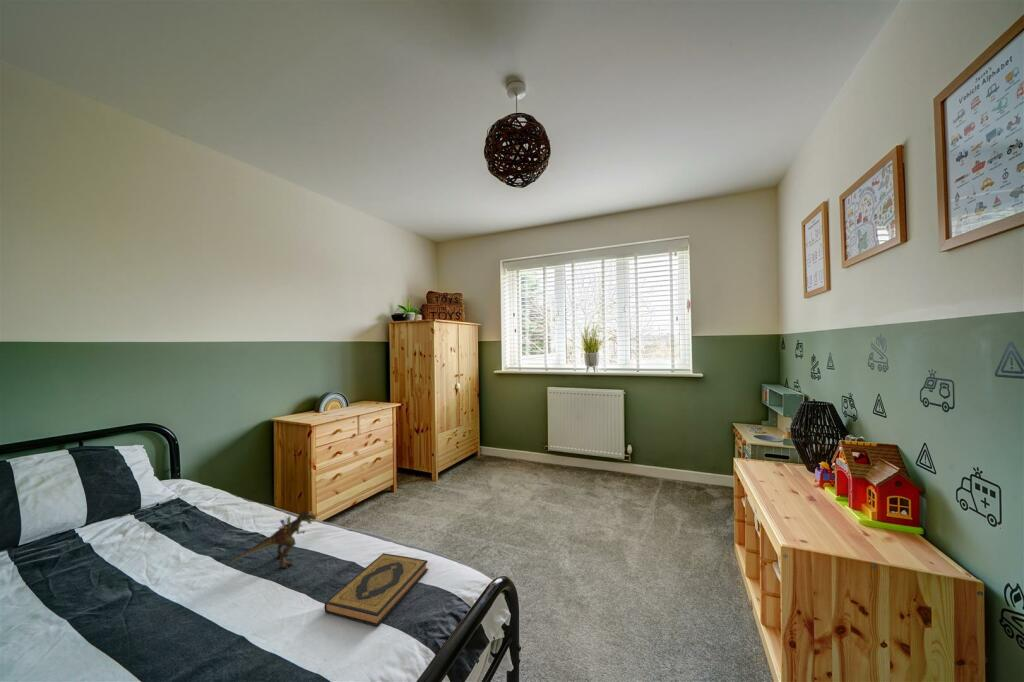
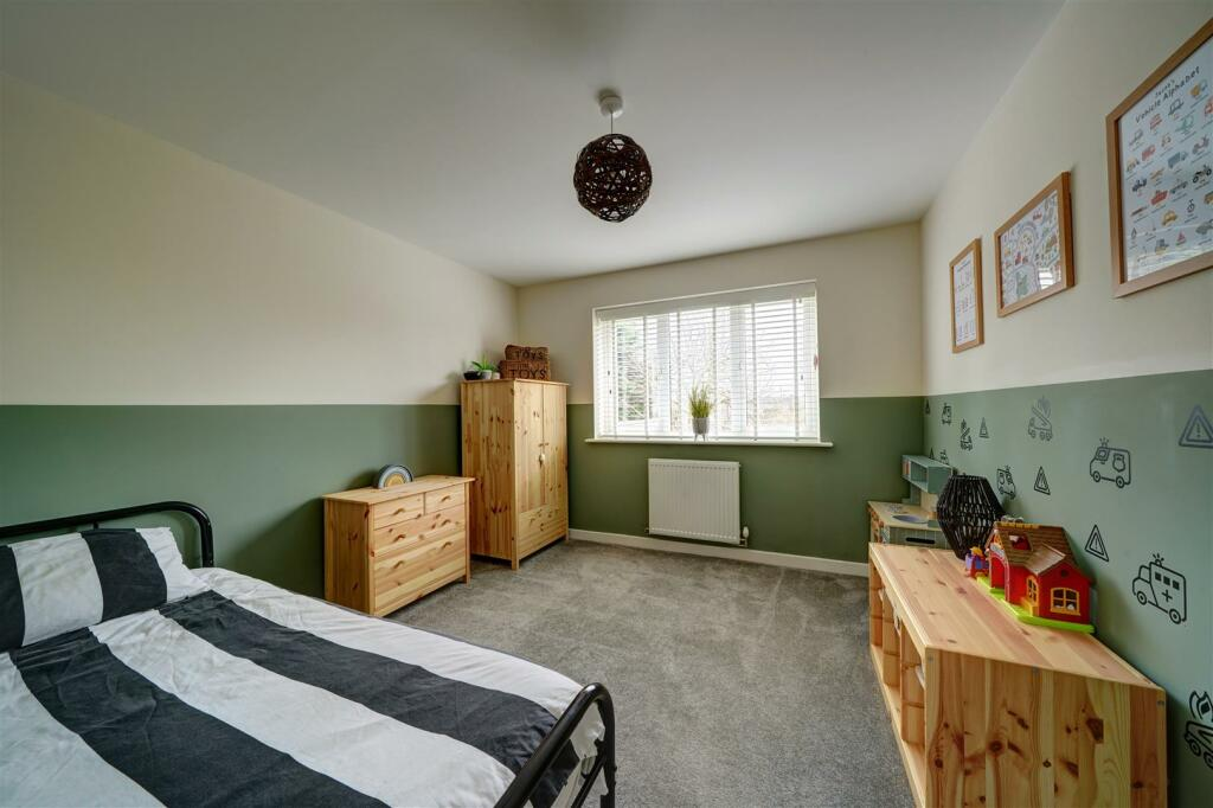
- hardback book (380, 584)
- dinosaur toy (265, 547)
